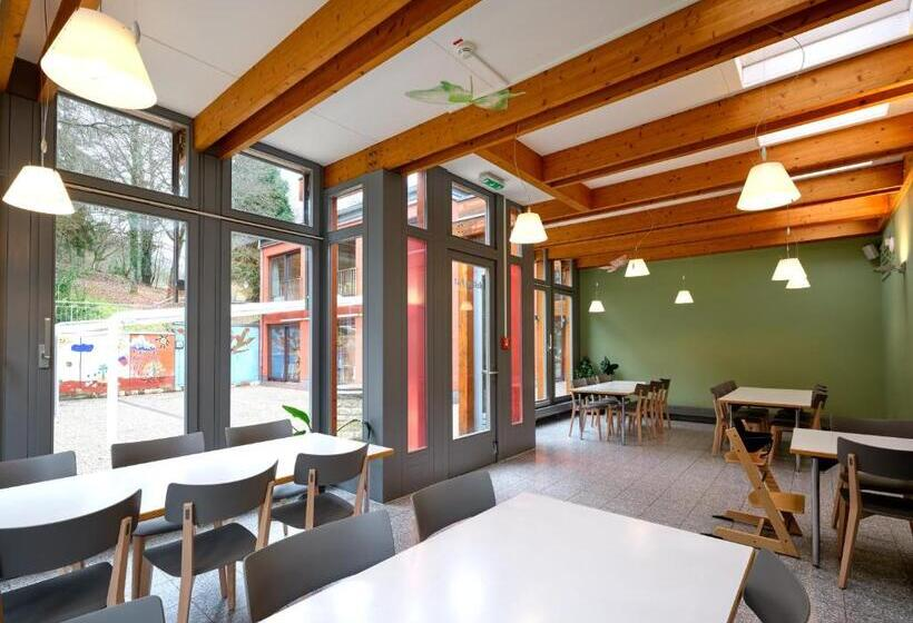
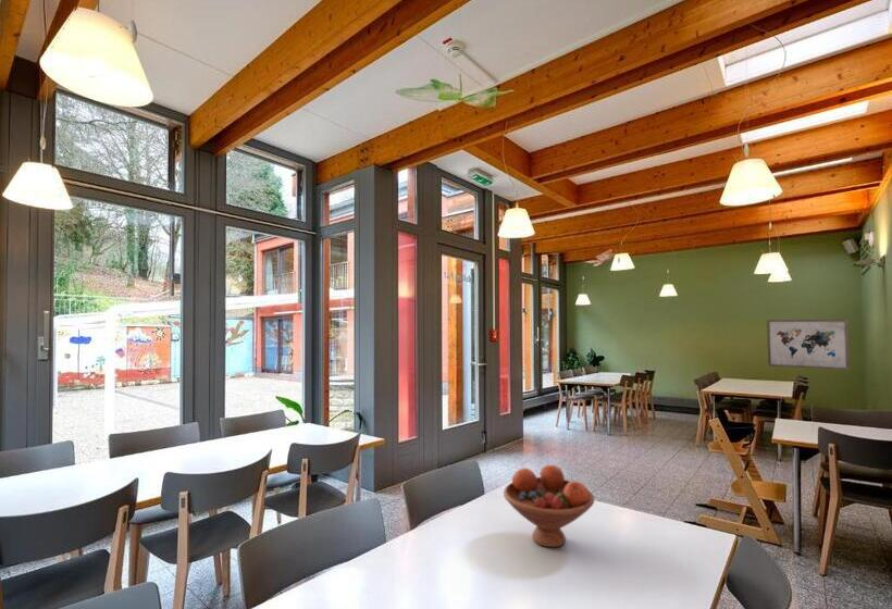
+ wall art (806, 344)
+ fruit bowl (547, 507)
